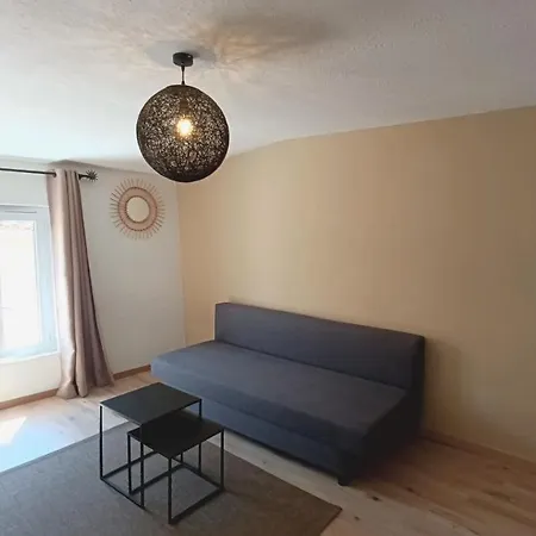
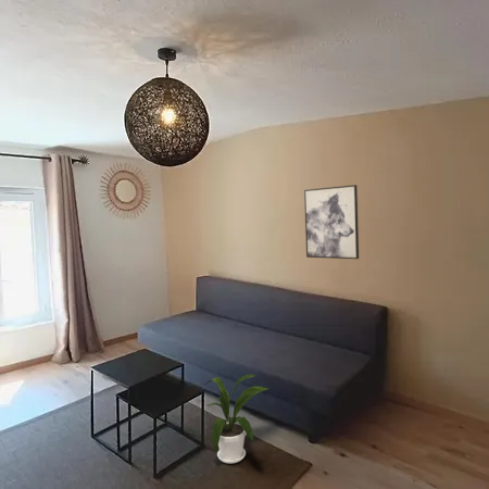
+ house plant (234, 414)
+ wall art (330, 223)
